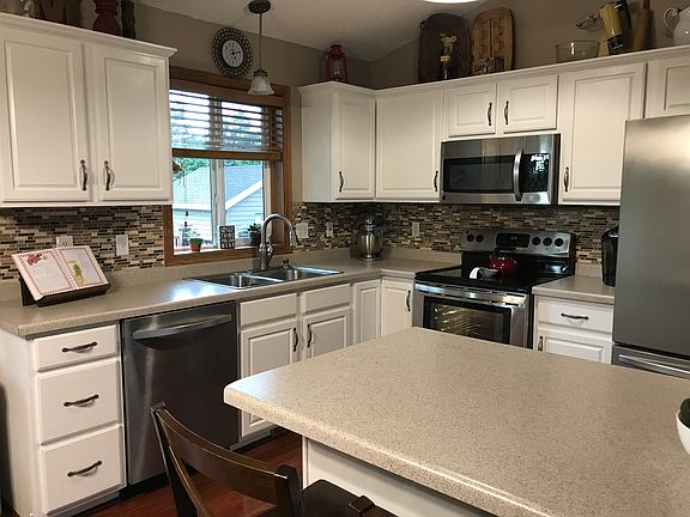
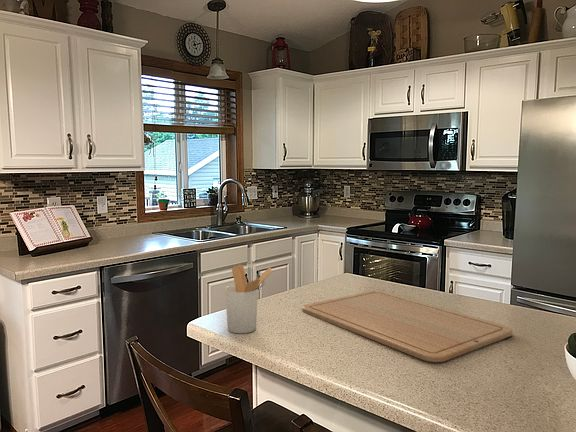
+ utensil holder (250, 297)
+ chopping board (399, 318)
